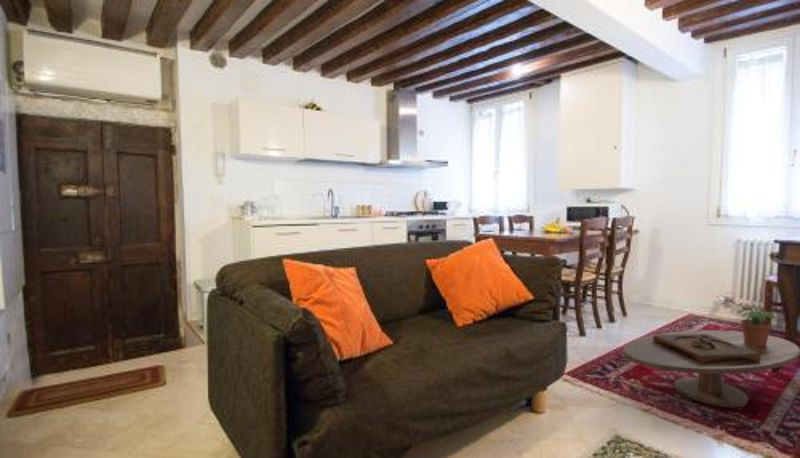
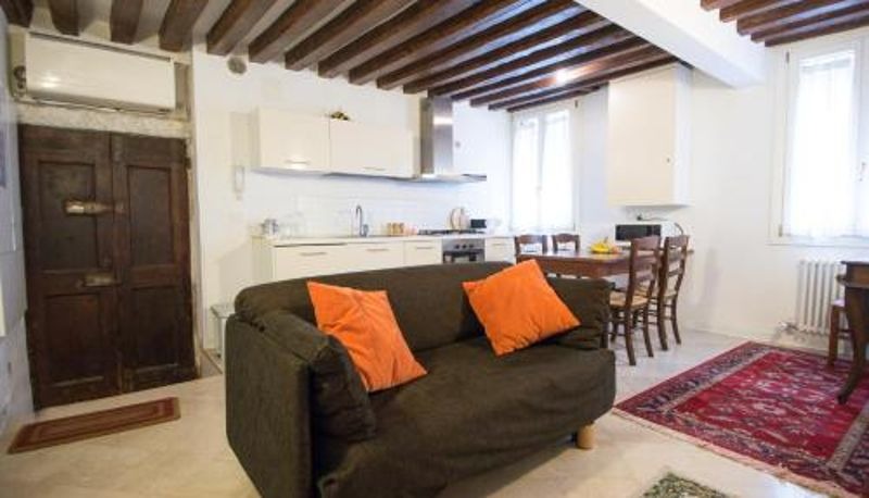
- coffee table (710, 370)
- potted plant (754, 326)
- wooden tray (703, 342)
